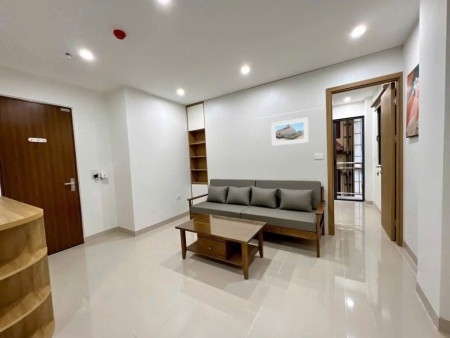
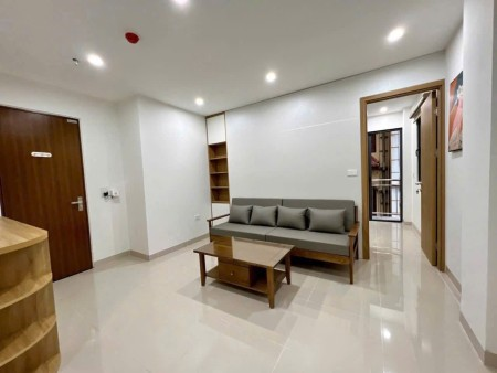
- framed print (289, 132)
